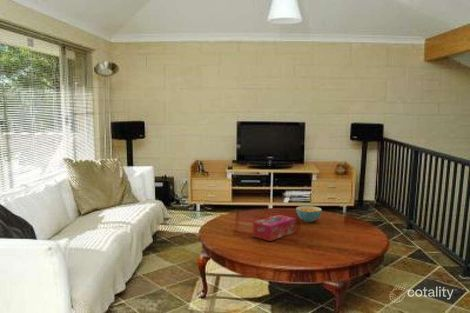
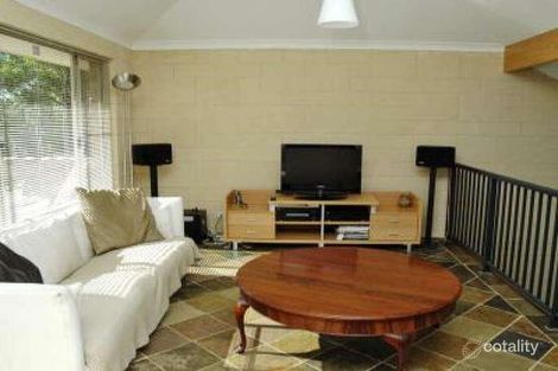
- tissue box (274, 227)
- cereal bowl (308, 214)
